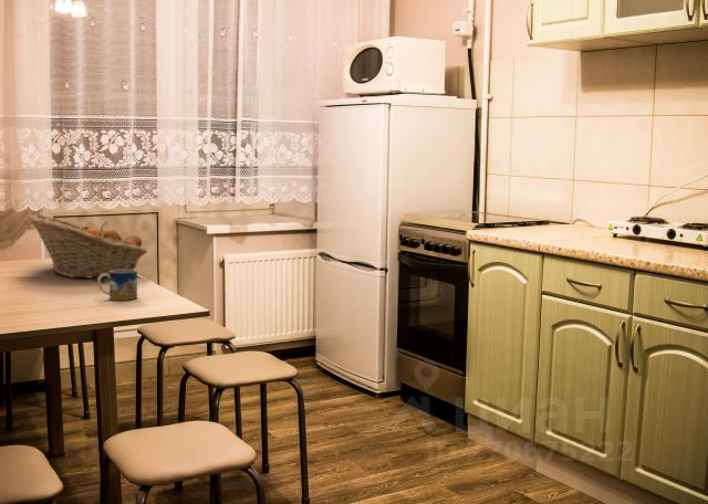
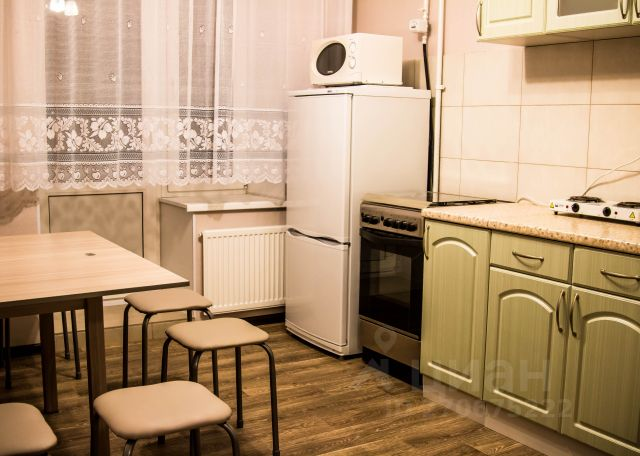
- mug (117, 284)
- fruit basket (87, 243)
